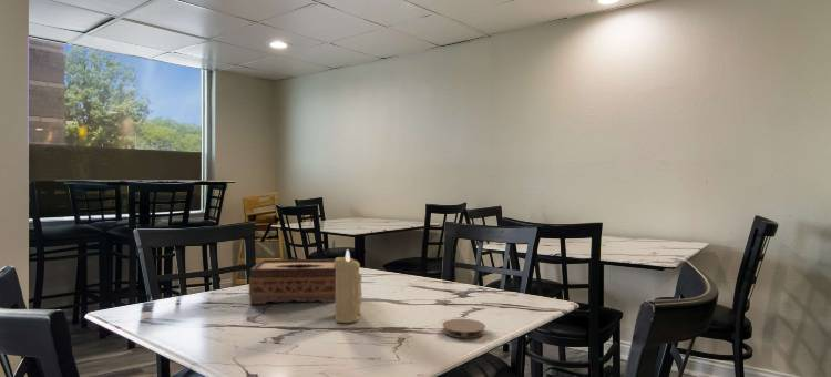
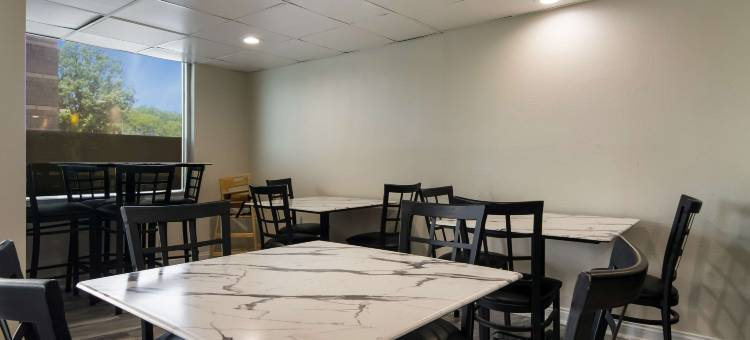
- candle (348, 282)
- coaster (463, 327)
- tissue box (297, 279)
